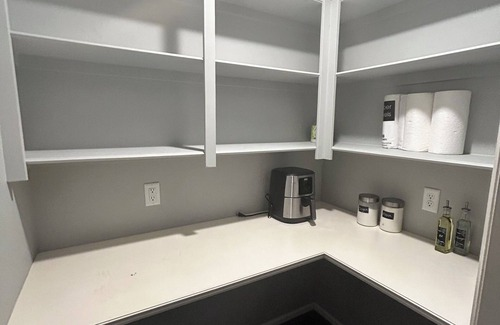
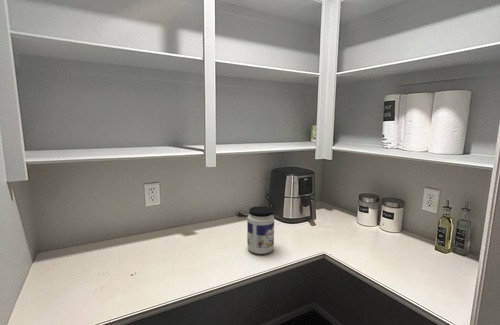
+ jar (260, 229)
